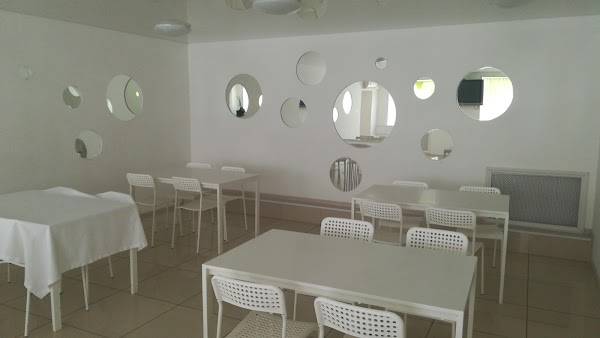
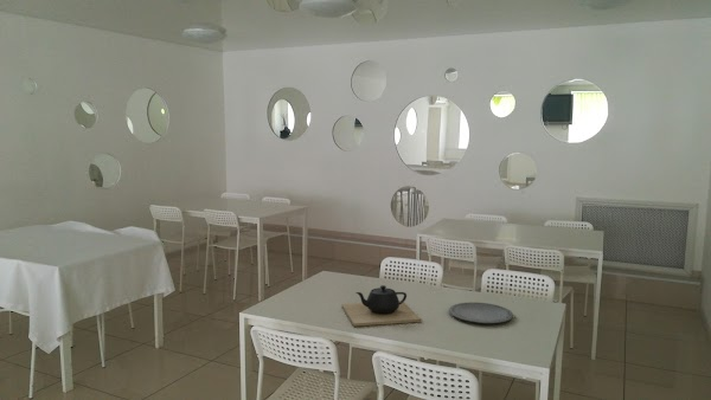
+ plate (480, 312)
+ teapot (379, 299)
